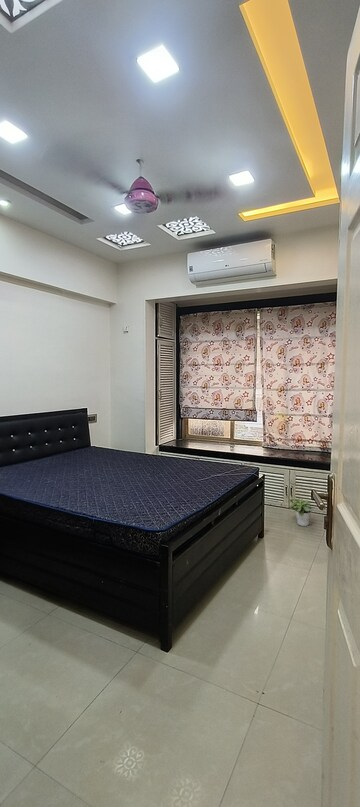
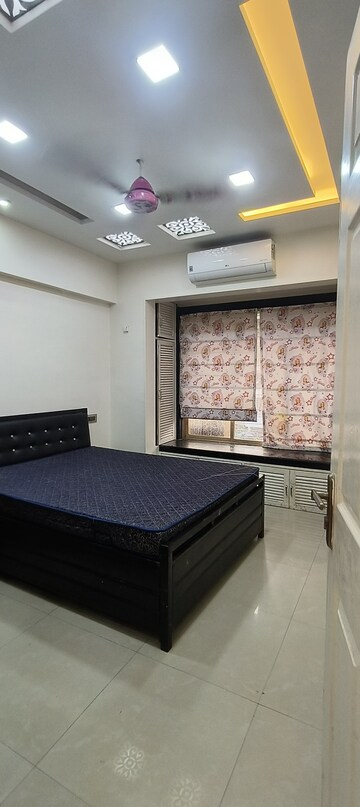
- potted plant (299, 511)
